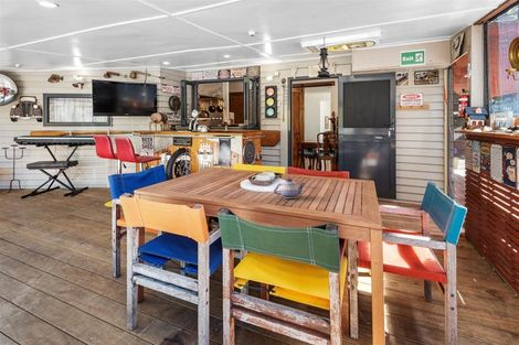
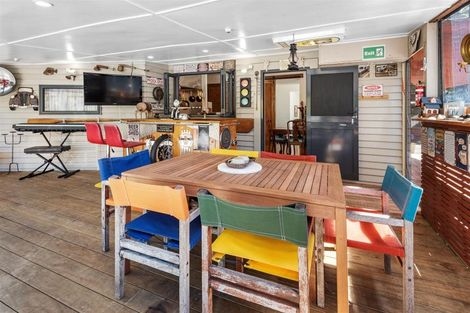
- teapot (289, 187)
